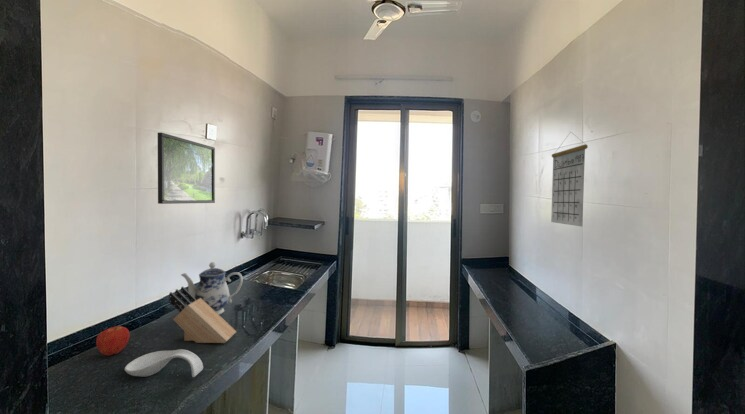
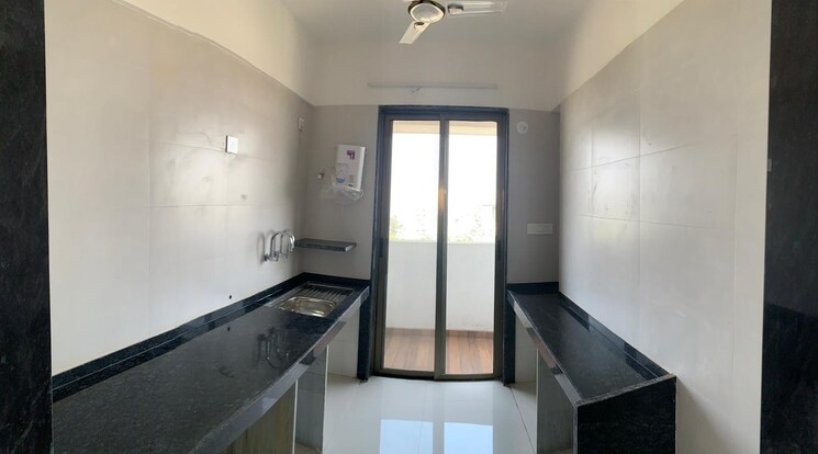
- teapot (212, 287)
- spoon rest (165, 361)
- apple (113, 339)
- knife block (201, 313)
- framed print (189, 172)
- calendar (567, 178)
